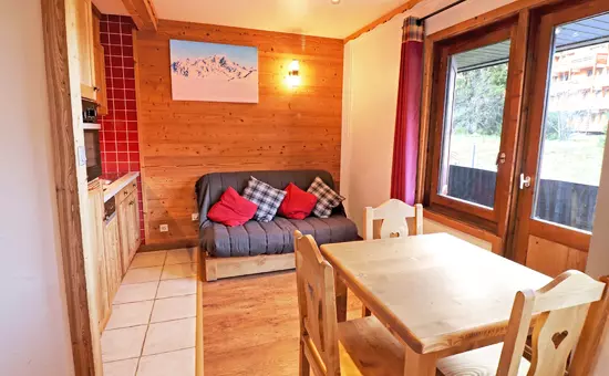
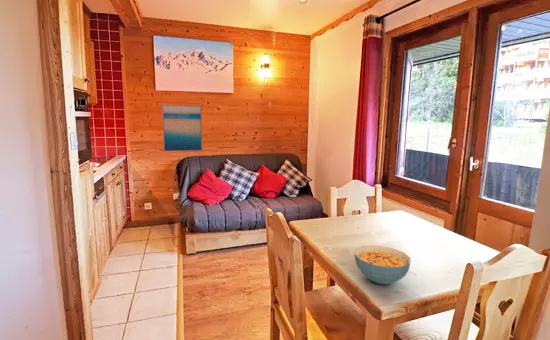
+ wall art (182, 128)
+ cereal bowl (381, 268)
